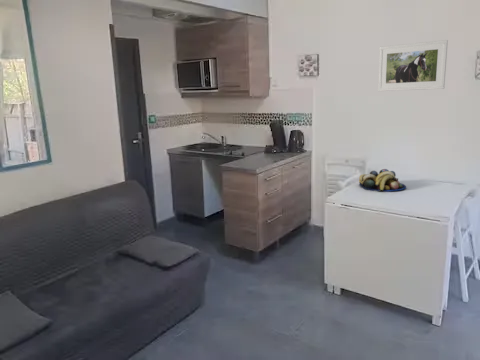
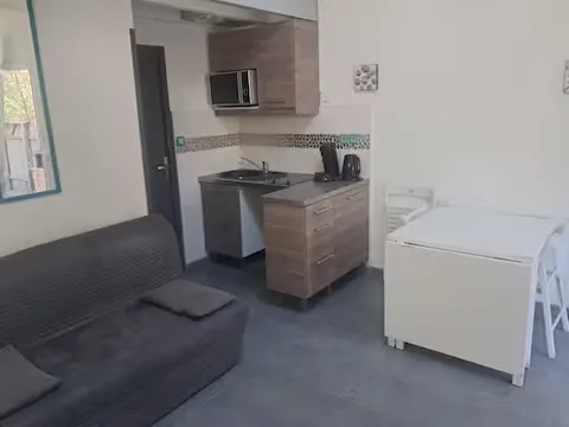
- fruit bowl (382, 178)
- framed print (410, 67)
